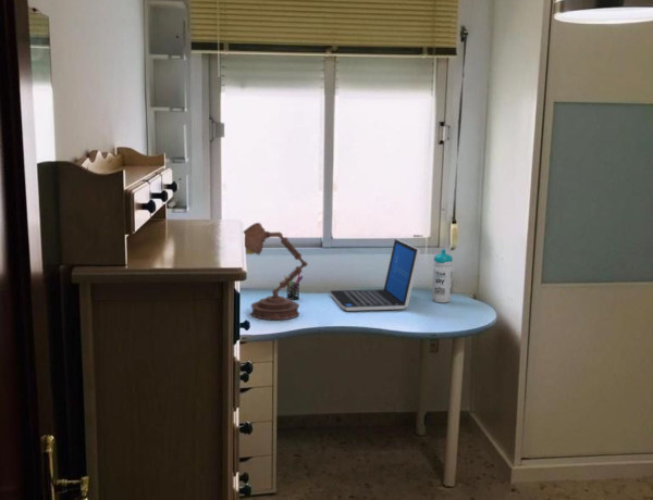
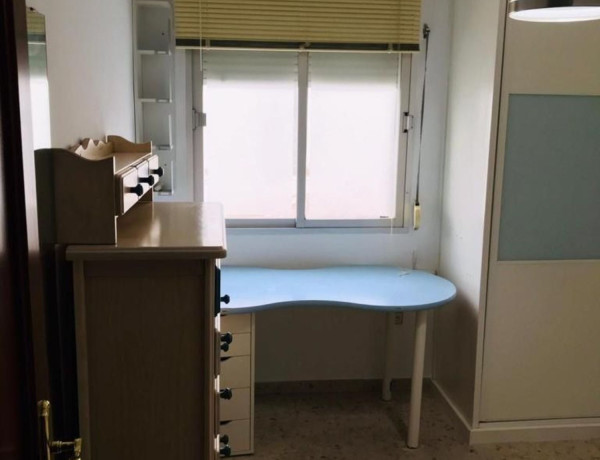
- water bottle (442, 275)
- desk lamp (284, 278)
- pen holder (293, 284)
- laptop (386, 275)
